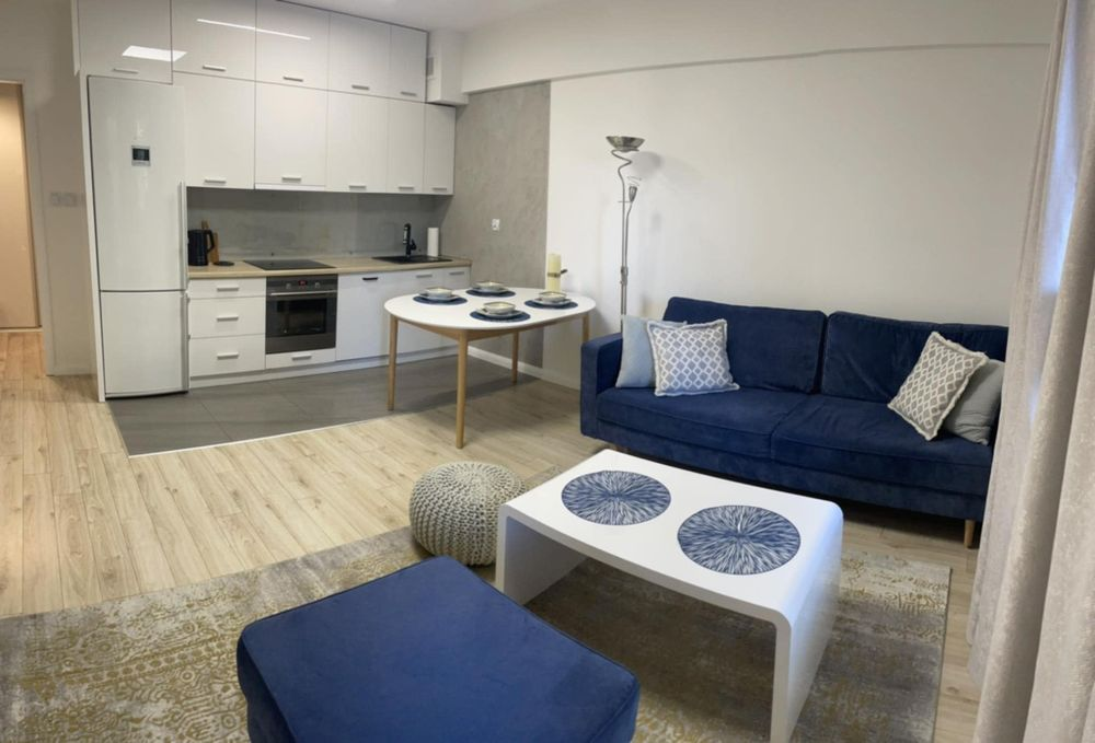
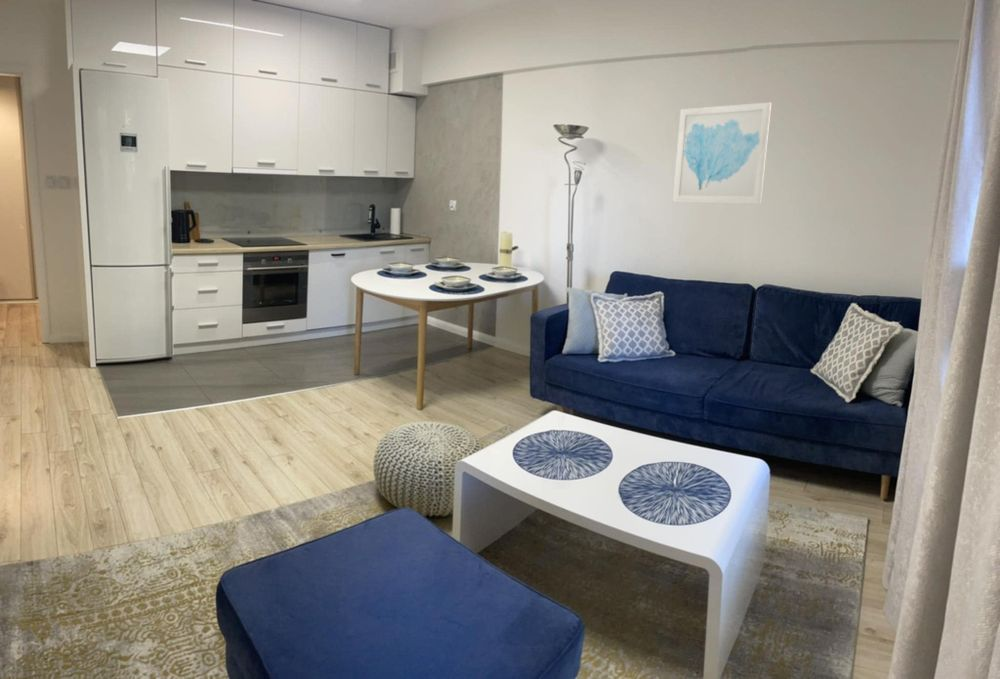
+ wall art (719, 155)
